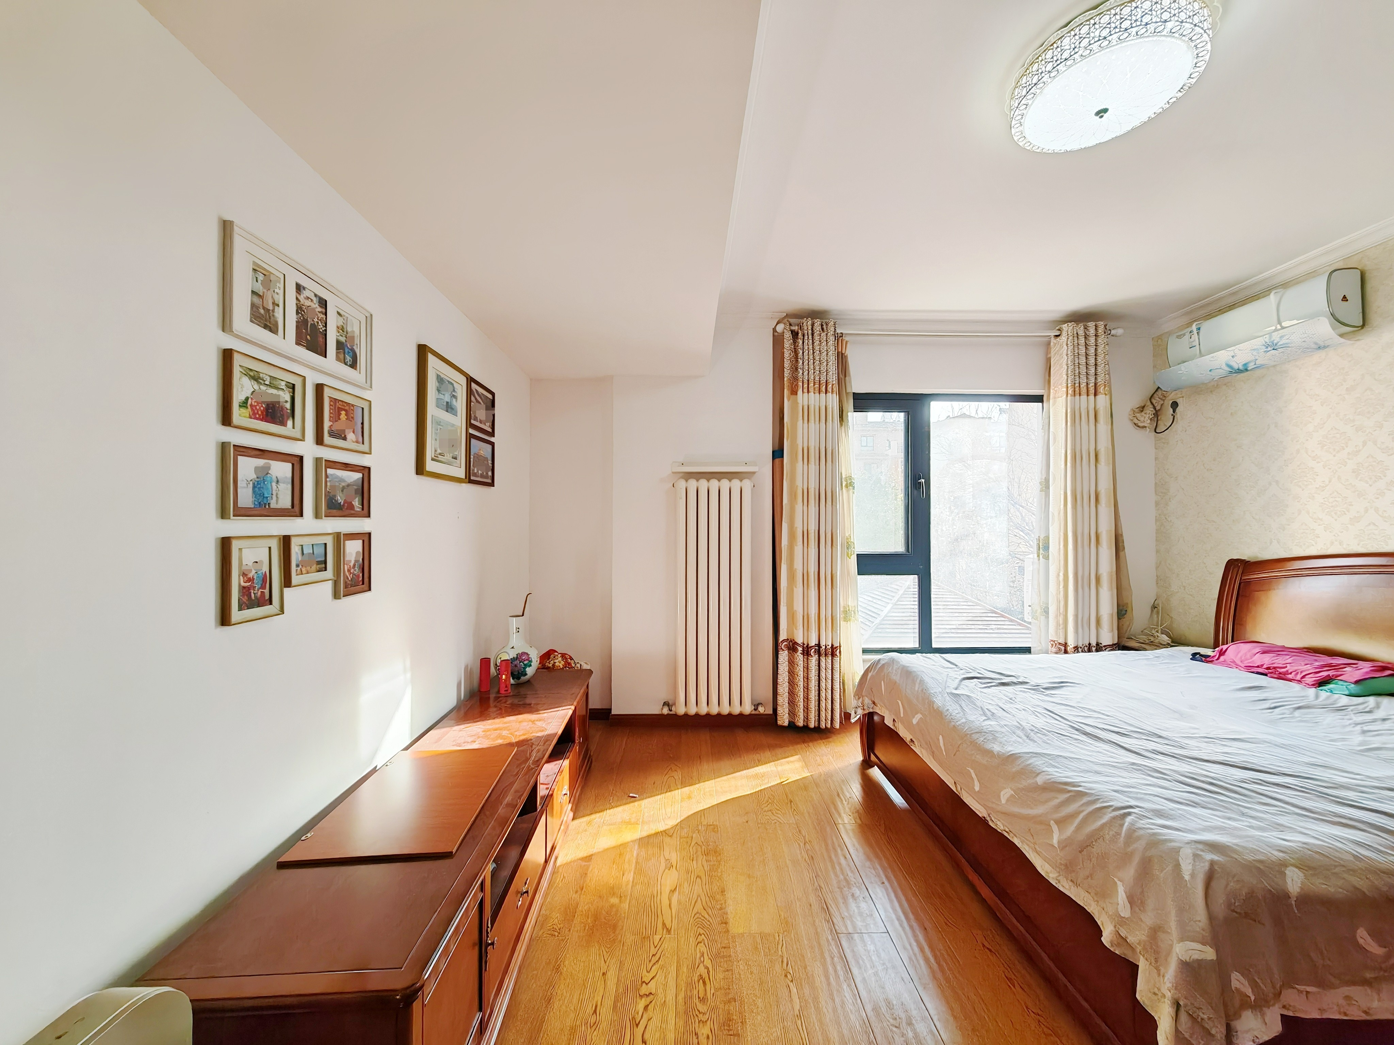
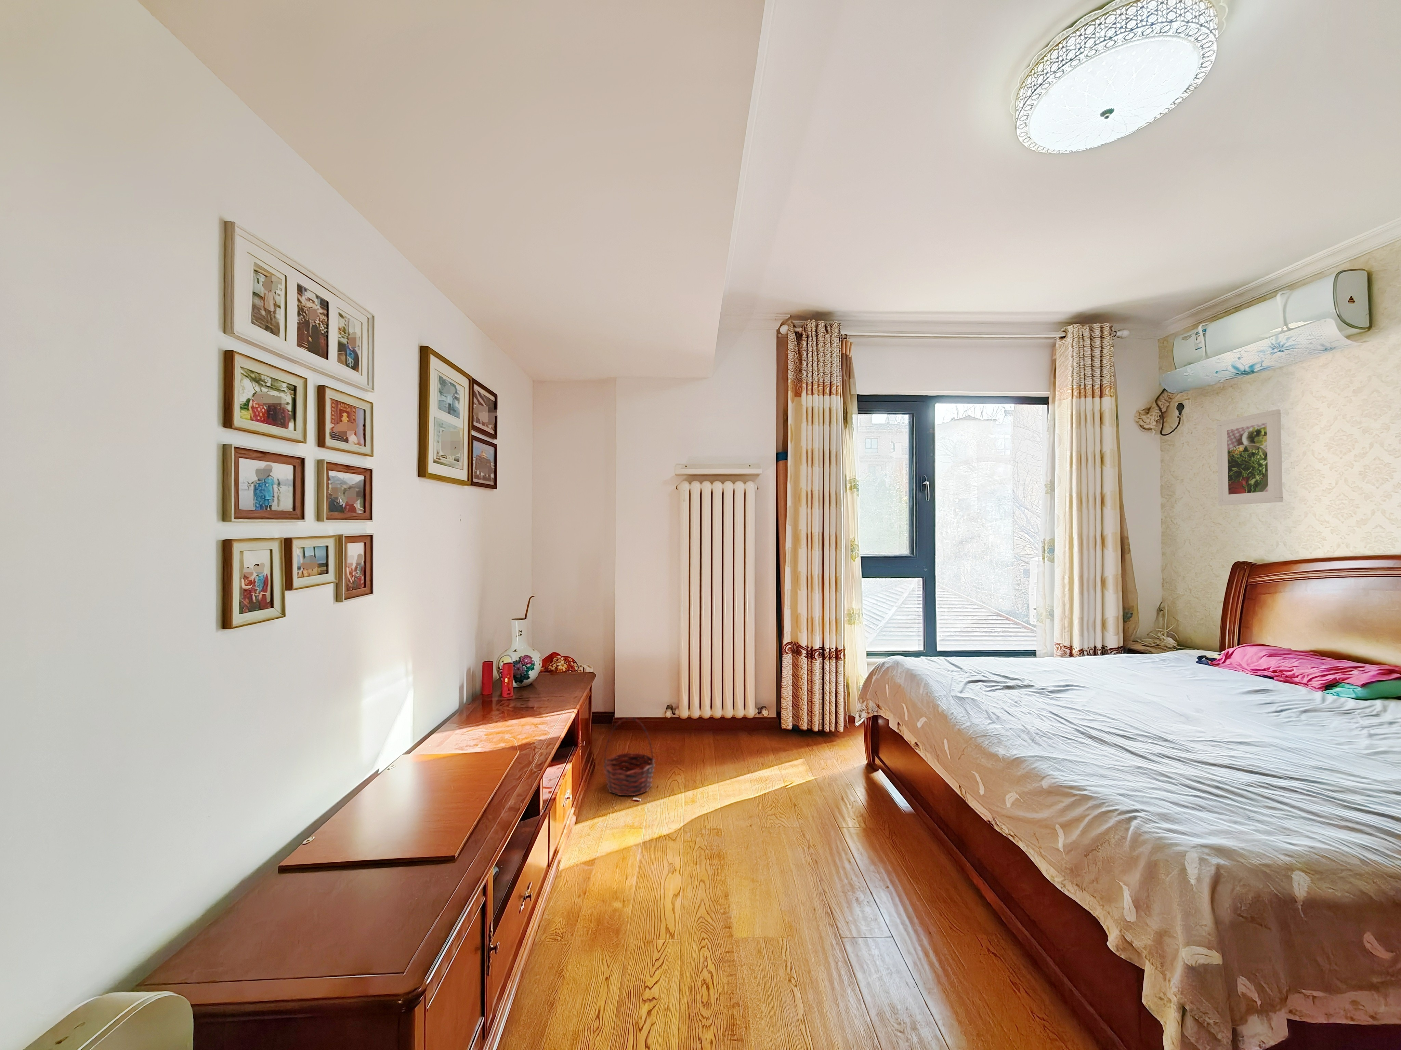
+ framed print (1248, 460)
+ basket (630, 753)
